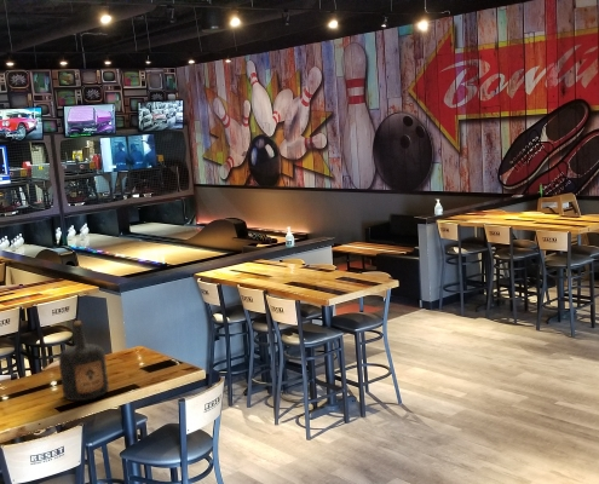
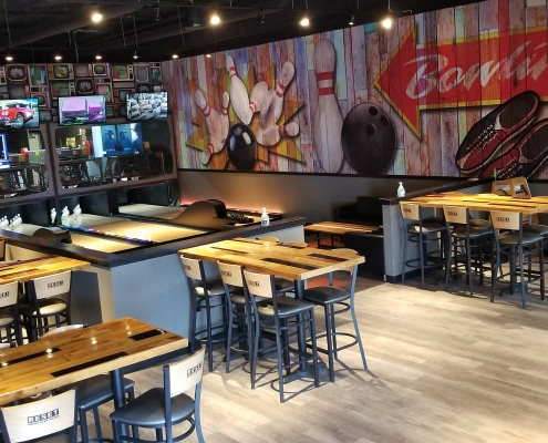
- bottle (81, 357)
